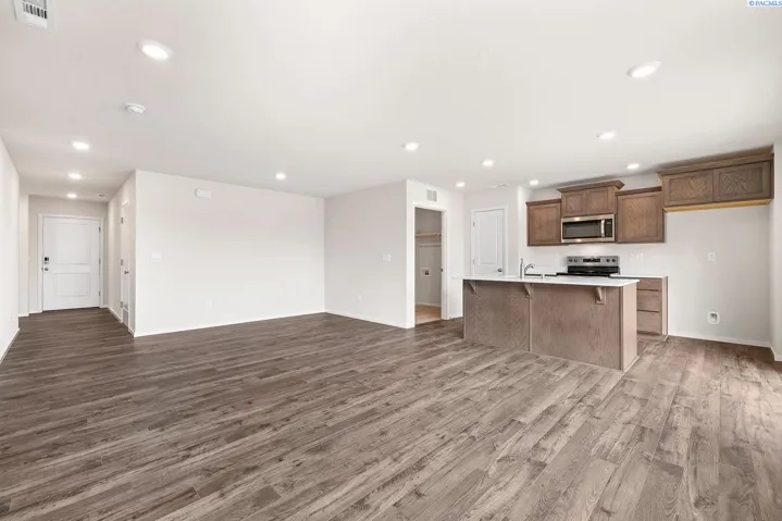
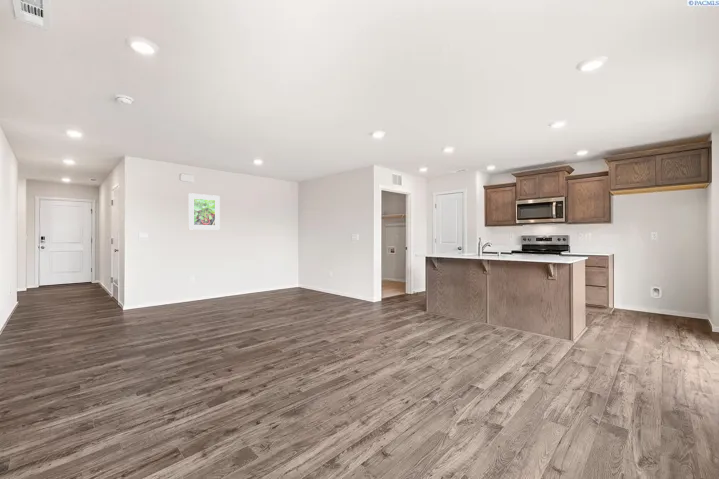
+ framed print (204, 212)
